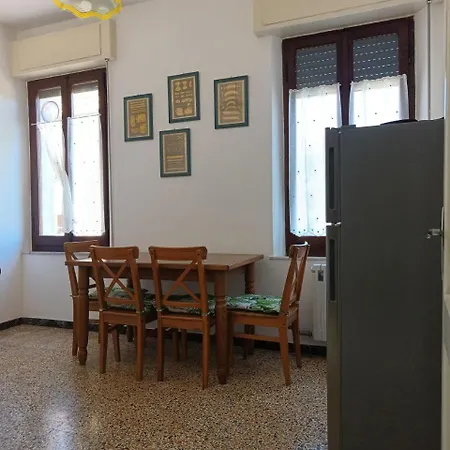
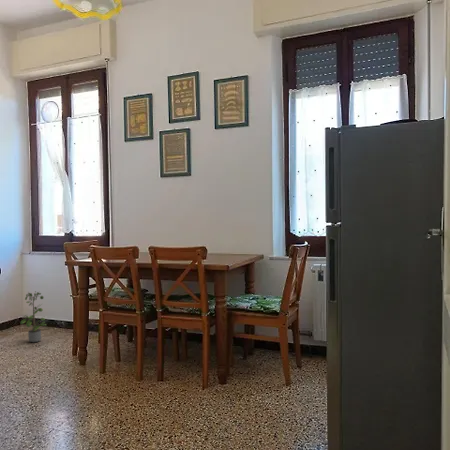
+ potted plant (34, 316)
